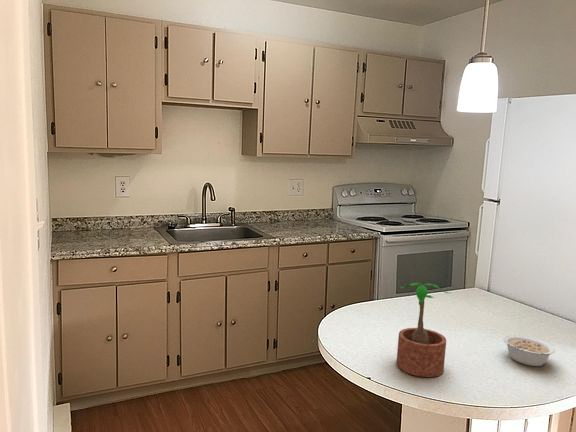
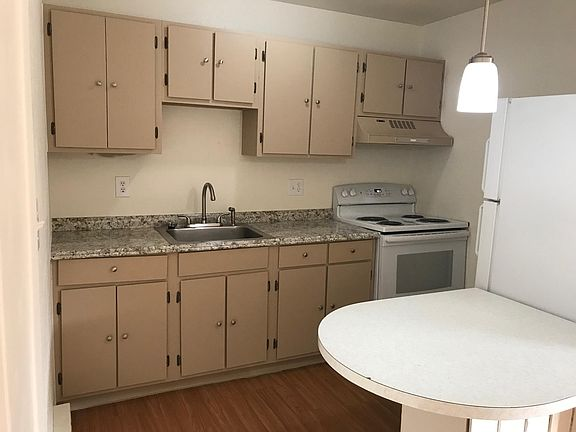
- potted plant (421, 325)
- legume (529, 350)
